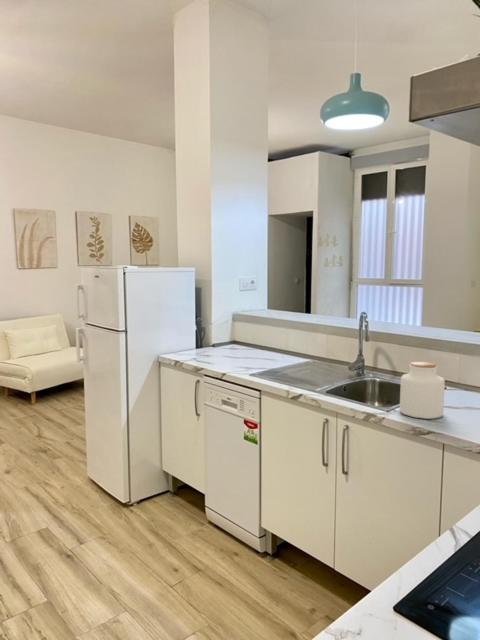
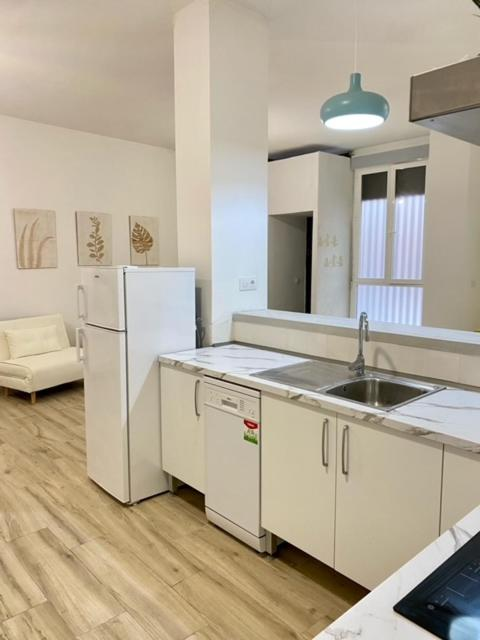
- jar (422, 388)
